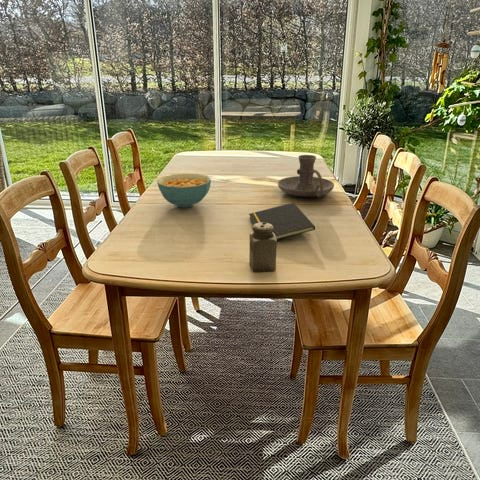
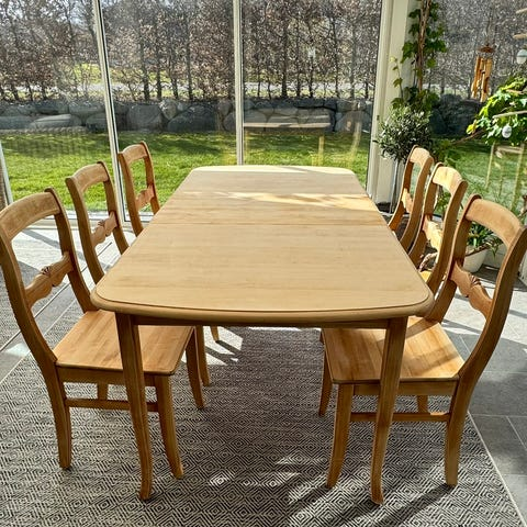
- candle holder (308, 176)
- notepad (279, 221)
- salt shaker (262, 245)
- cereal bowl (184, 192)
